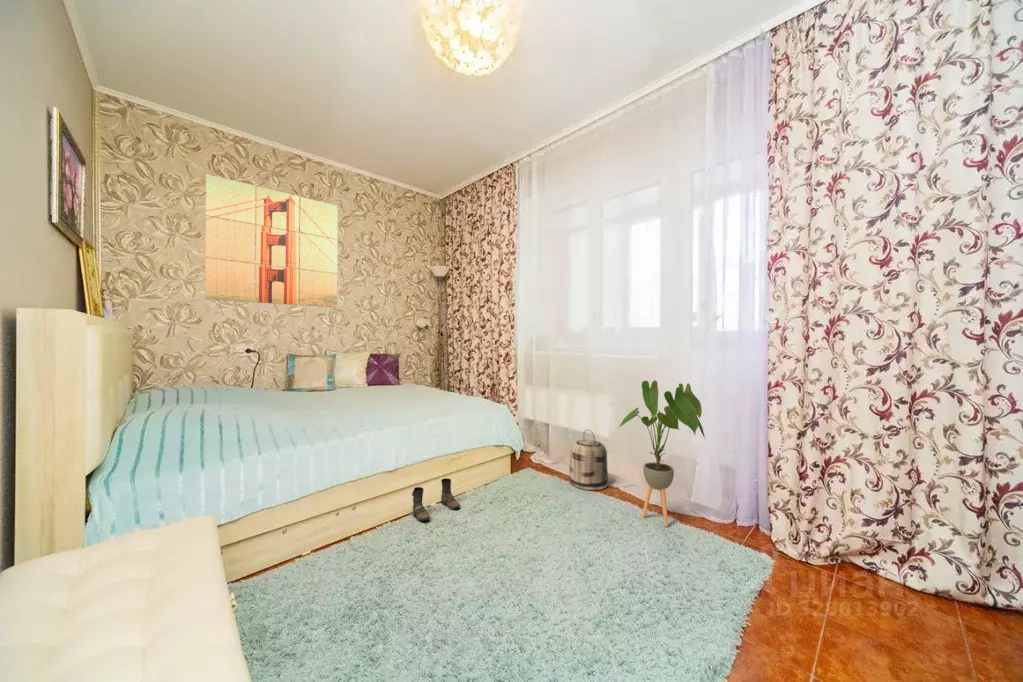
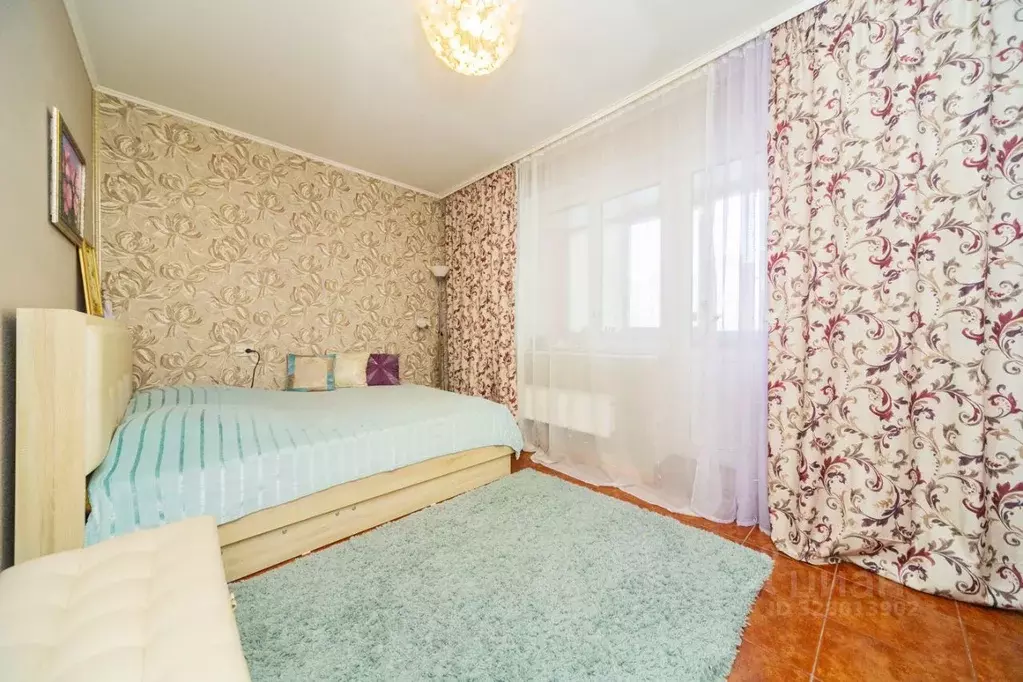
- basket (588, 456)
- house plant (664, 453)
- wall art (278, 247)
- boots (441, 498)
